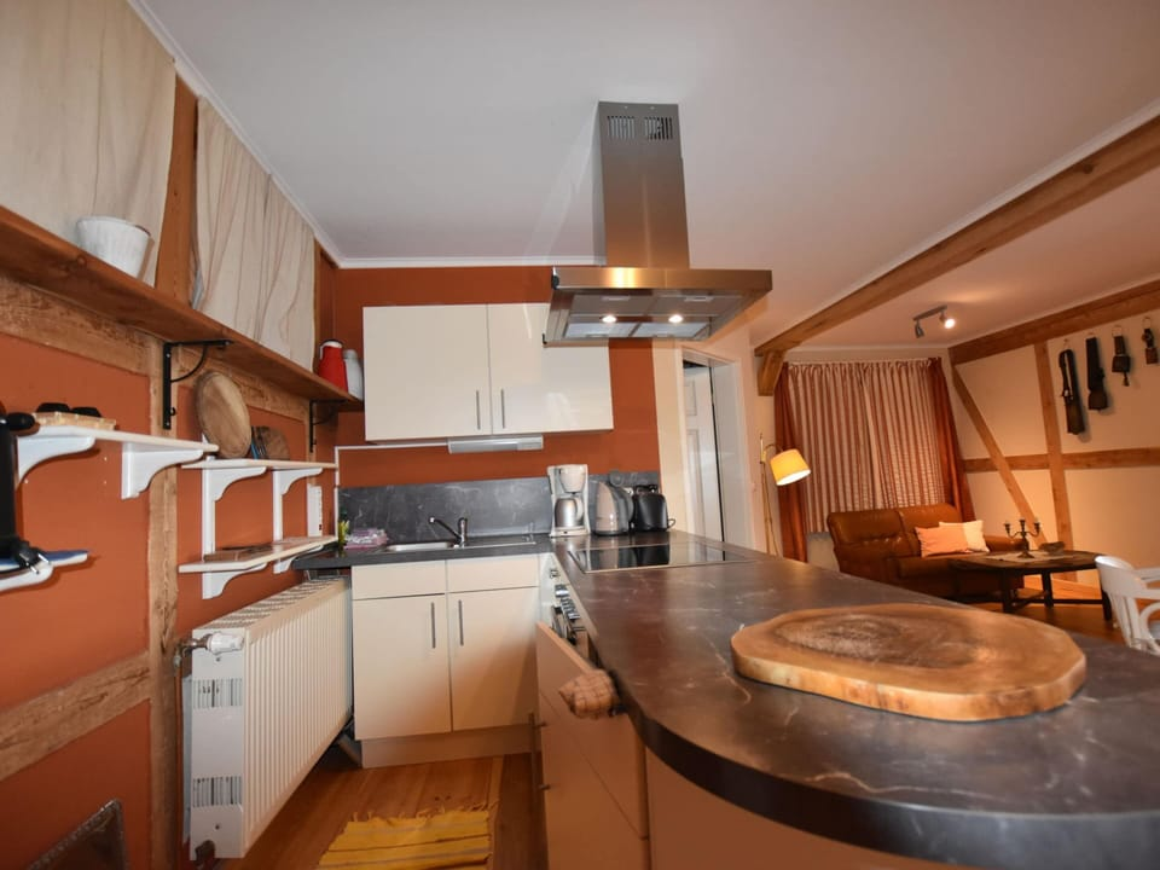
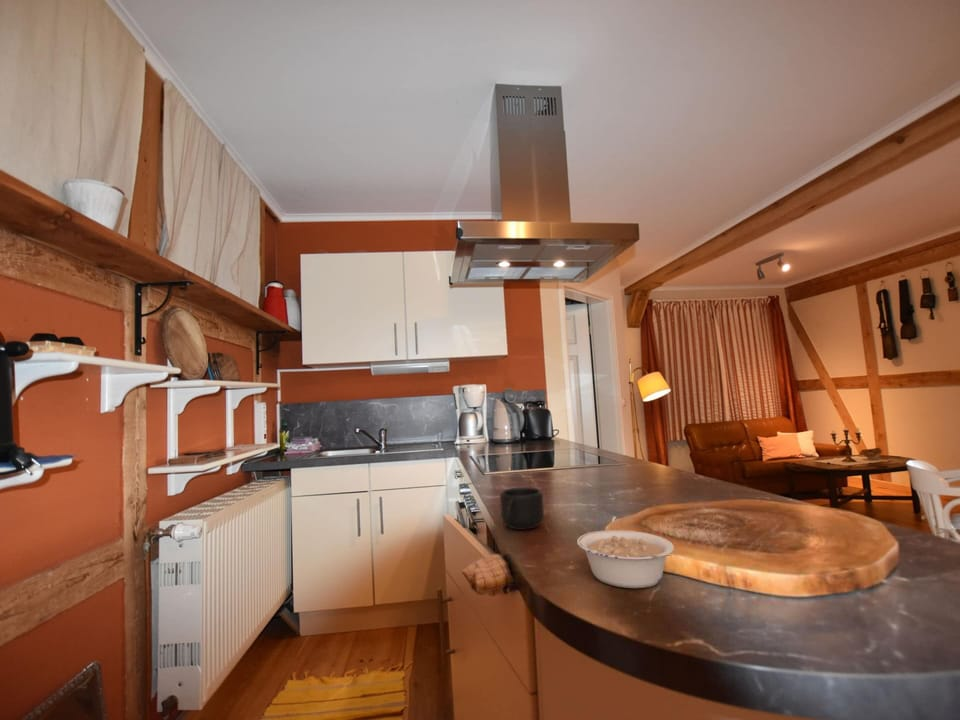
+ mug (519, 510)
+ legume (628, 556)
